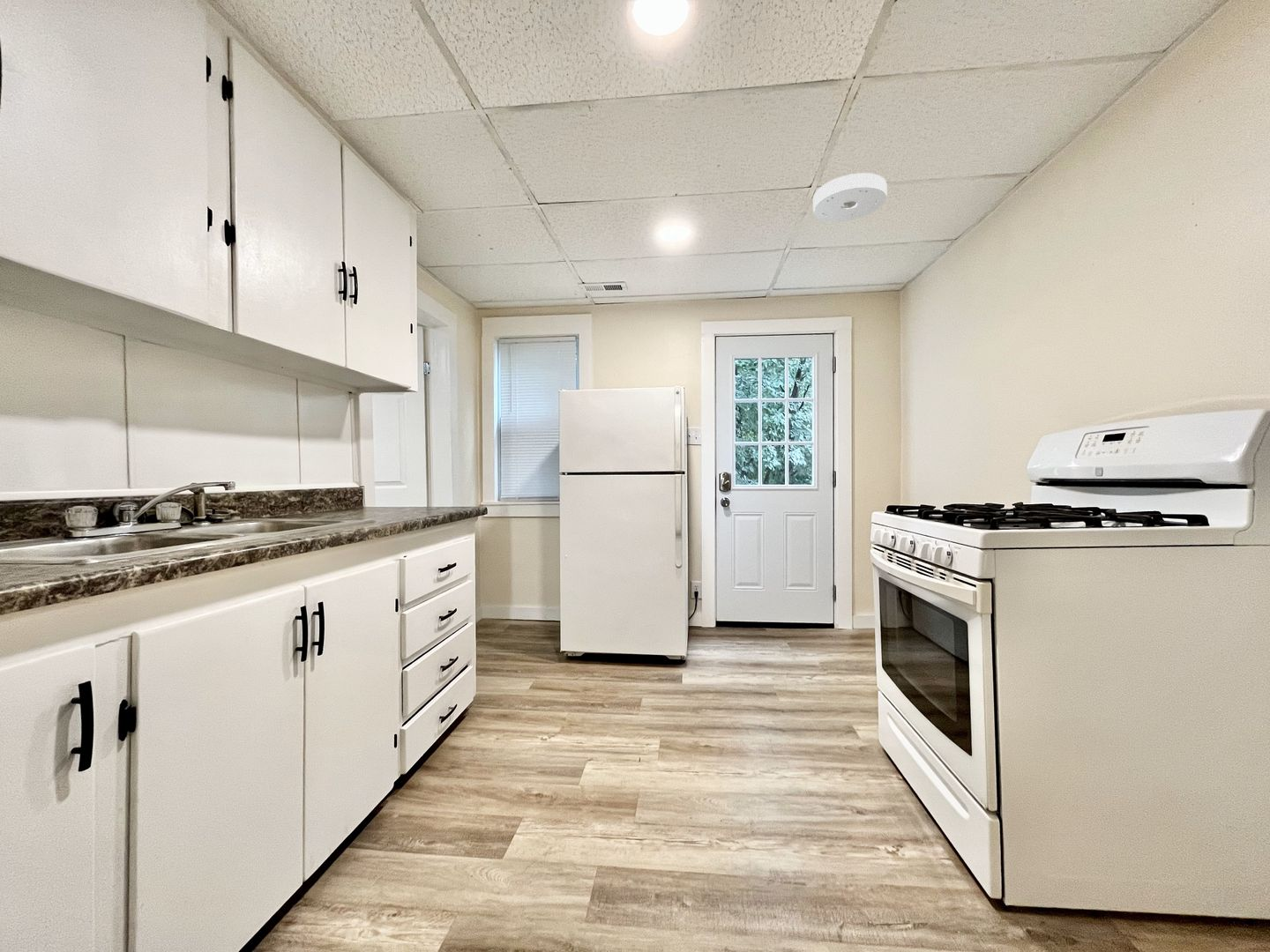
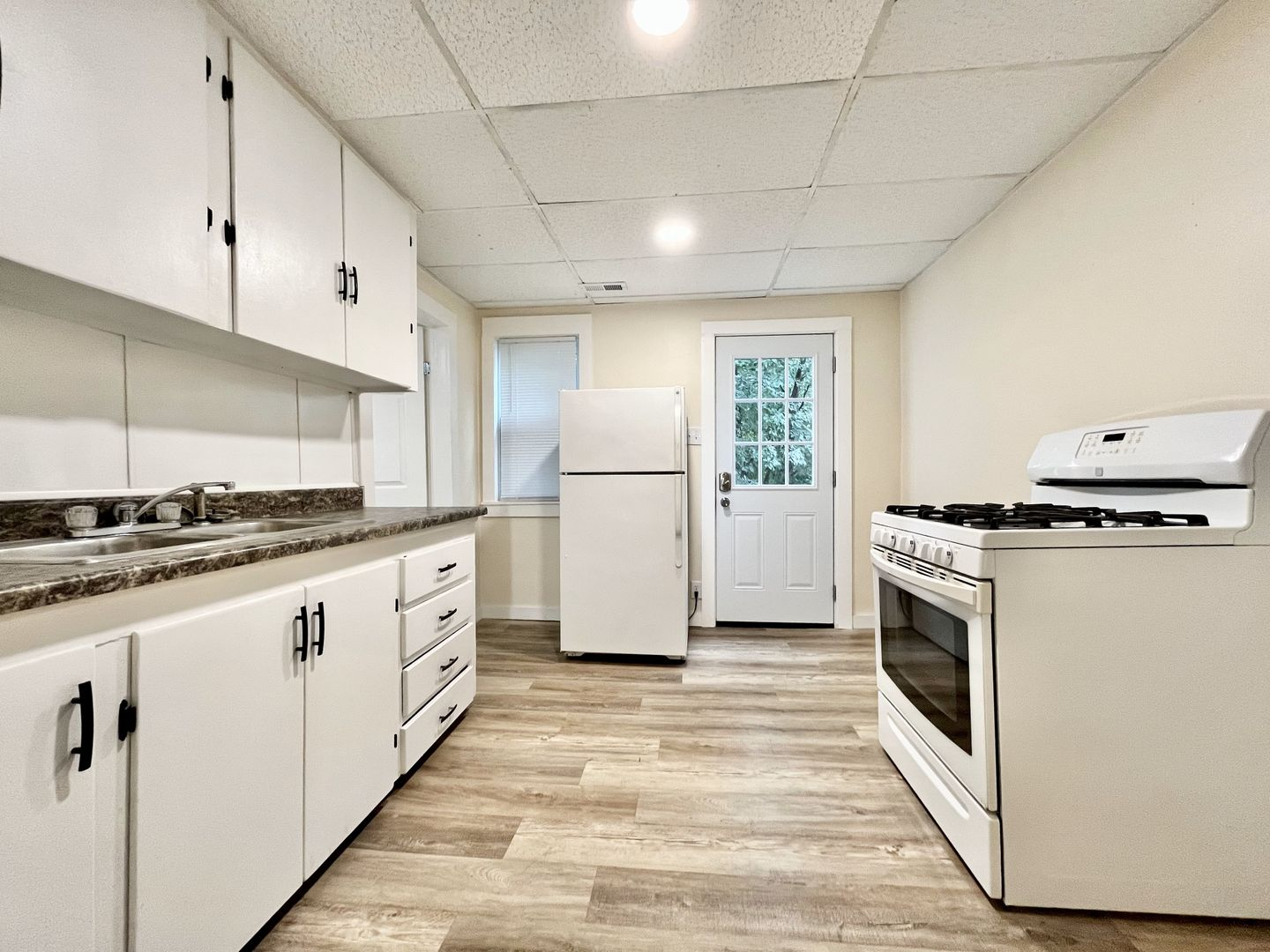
- smoke detector (848, 198)
